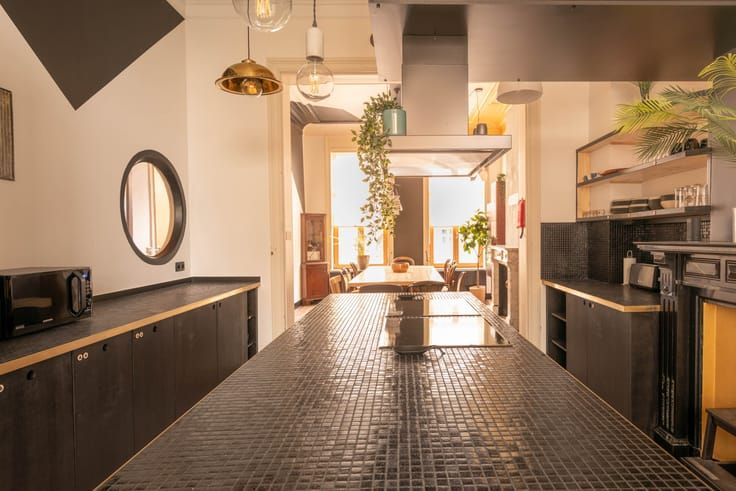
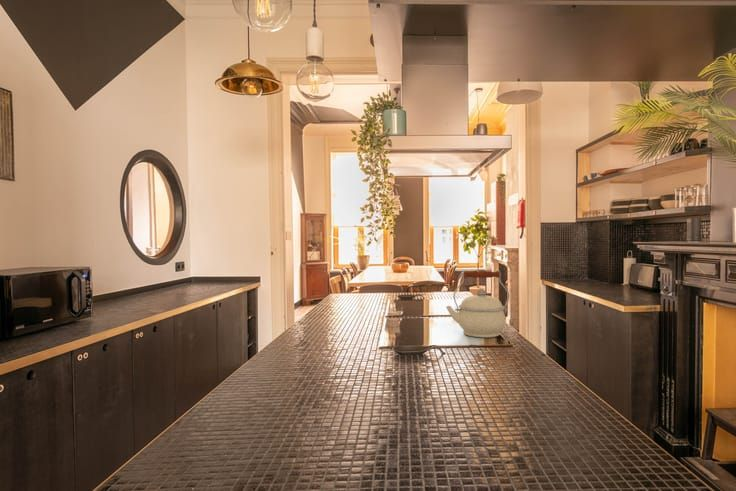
+ kettle (477, 302)
